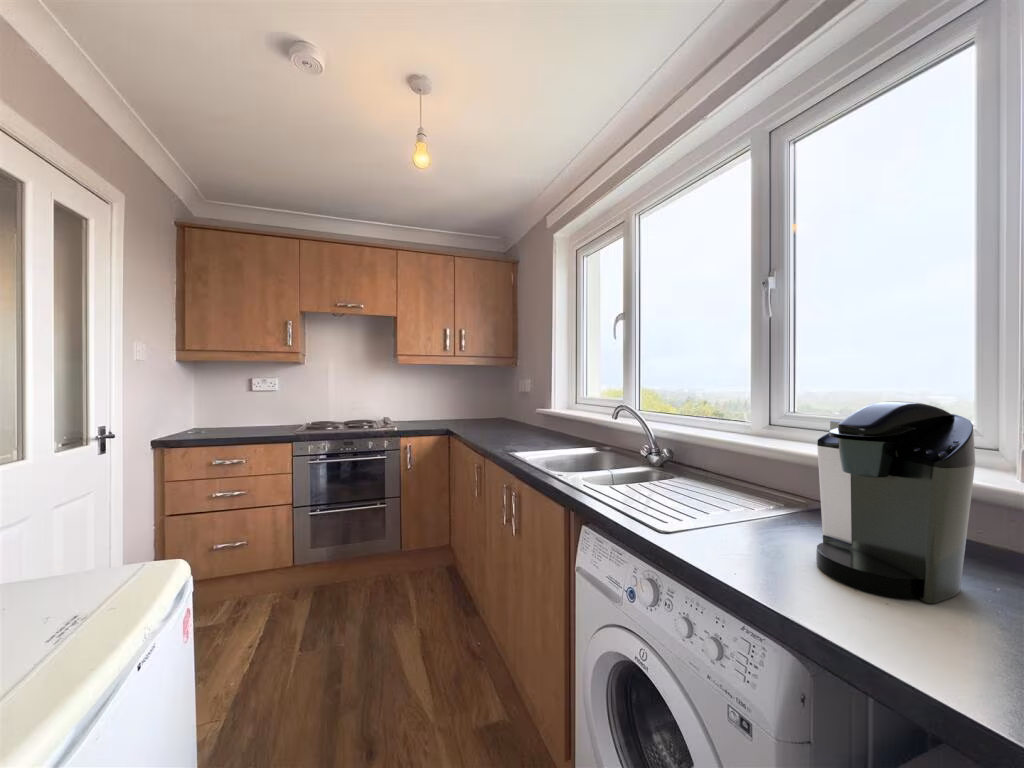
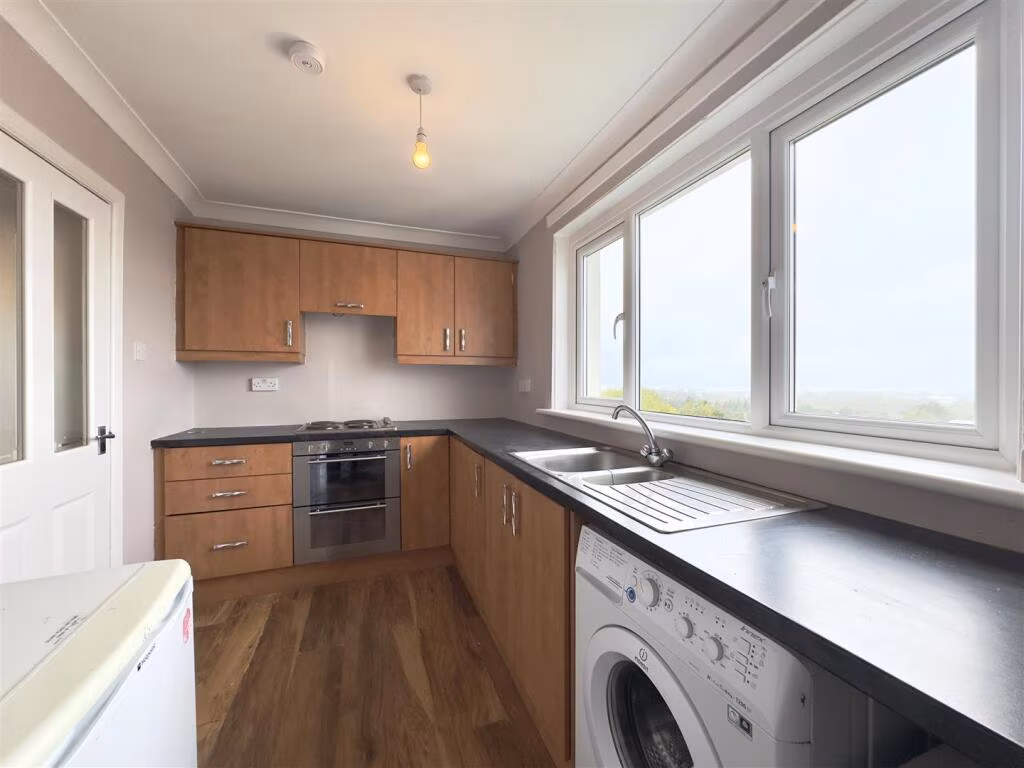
- coffee maker (858, 479)
